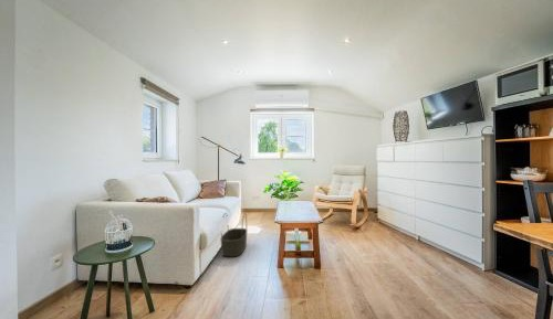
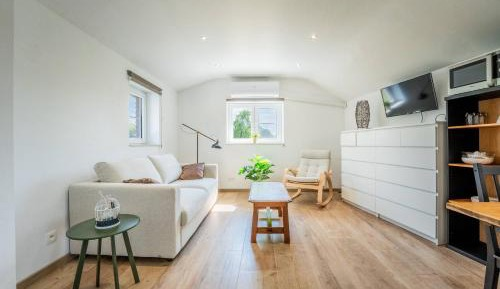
- basket (234, 231)
